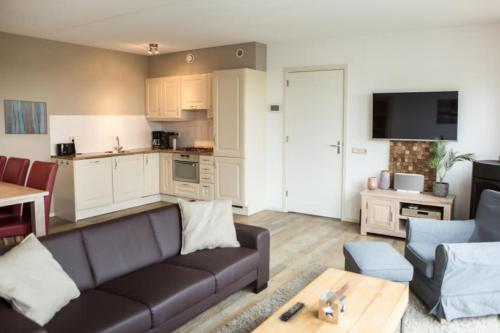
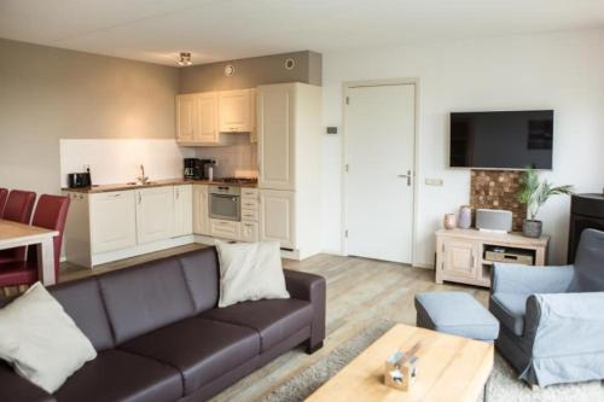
- wall art (26, 117)
- remote control (292, 310)
